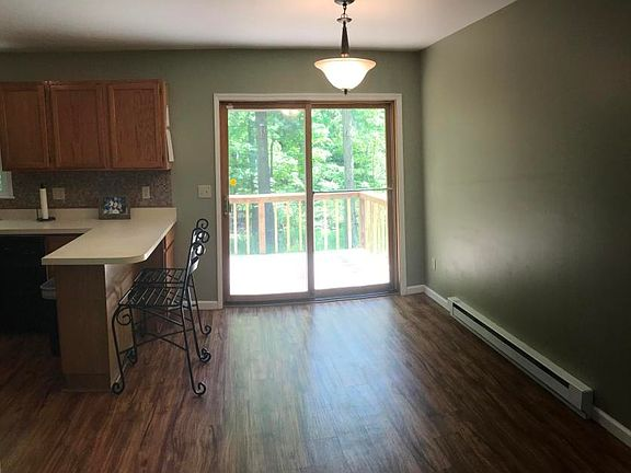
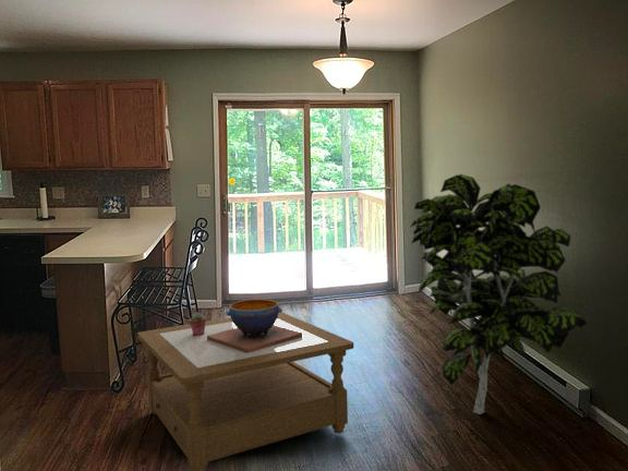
+ potted succulent (197, 323)
+ indoor plant (491, 297)
+ coffee table (241, 379)
+ decorative bowl (254, 321)
